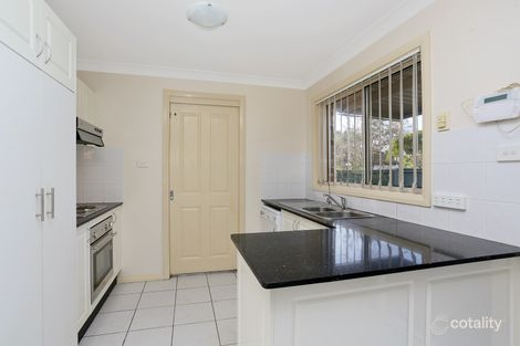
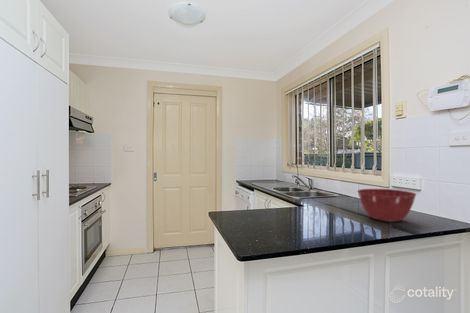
+ mixing bowl (385, 205)
